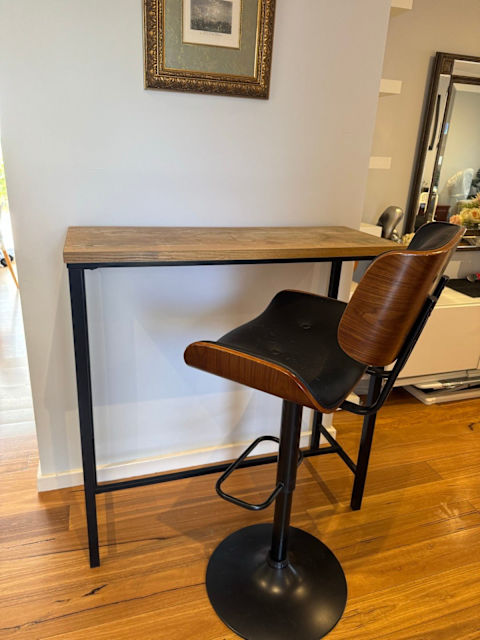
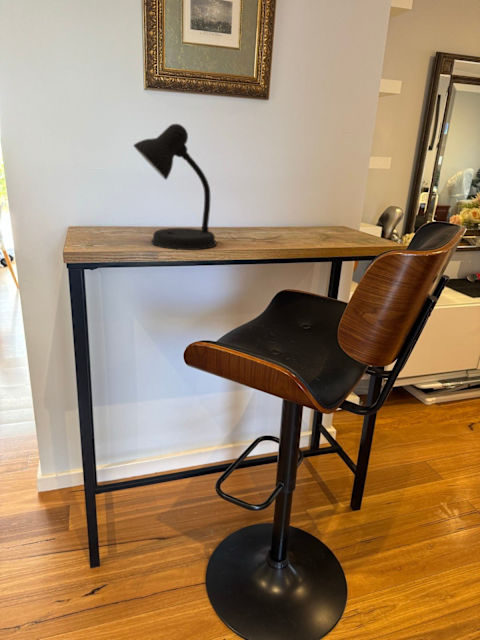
+ desk lamp (209, 187)
